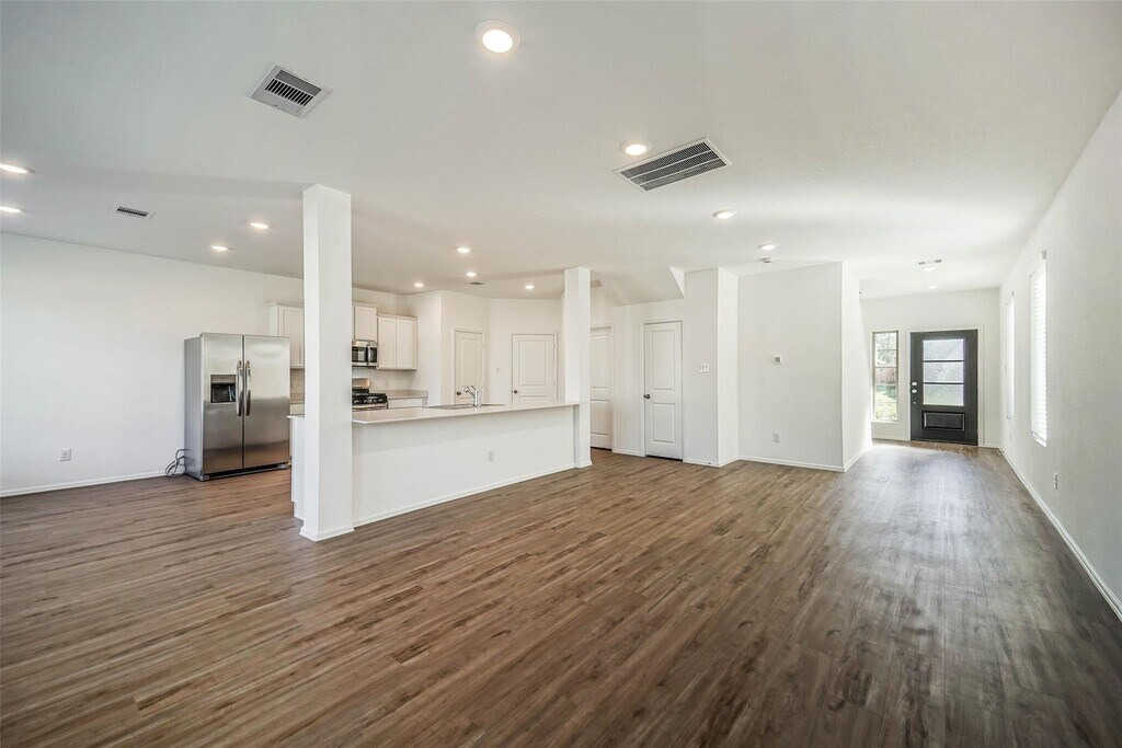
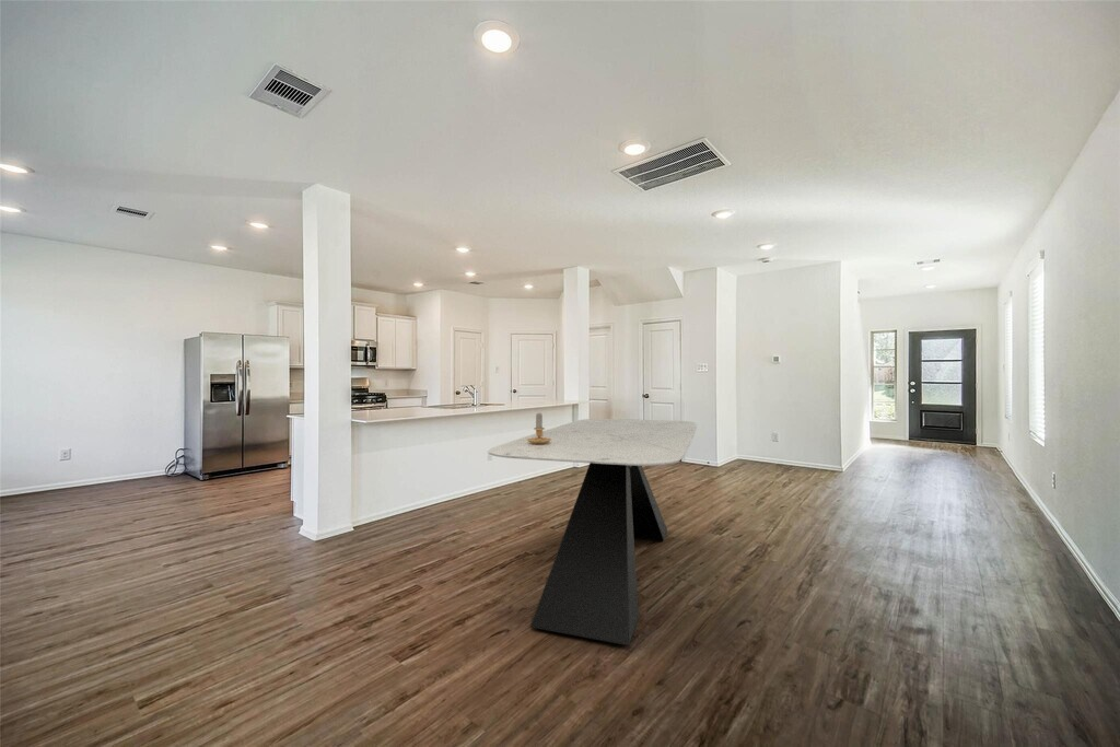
+ dining table (615, 500)
+ candlestick (539, 427)
